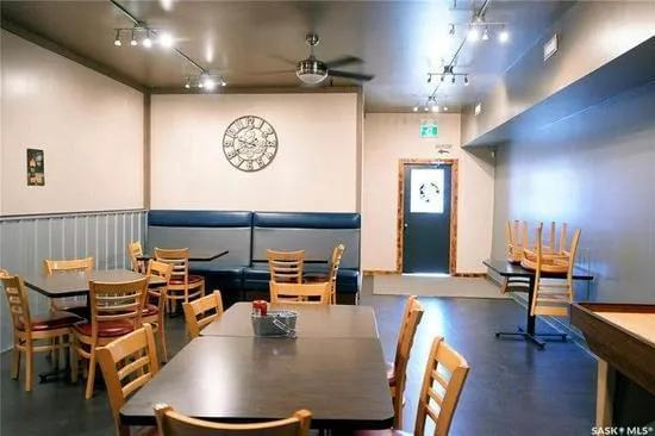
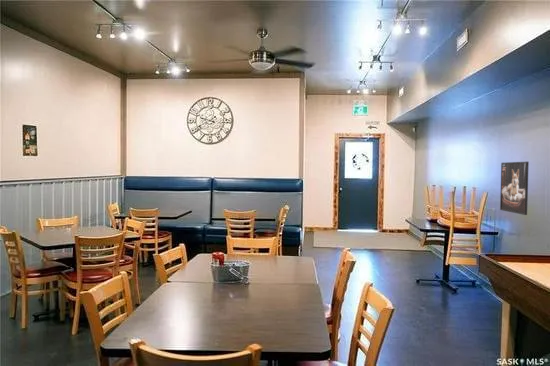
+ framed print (513, 187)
